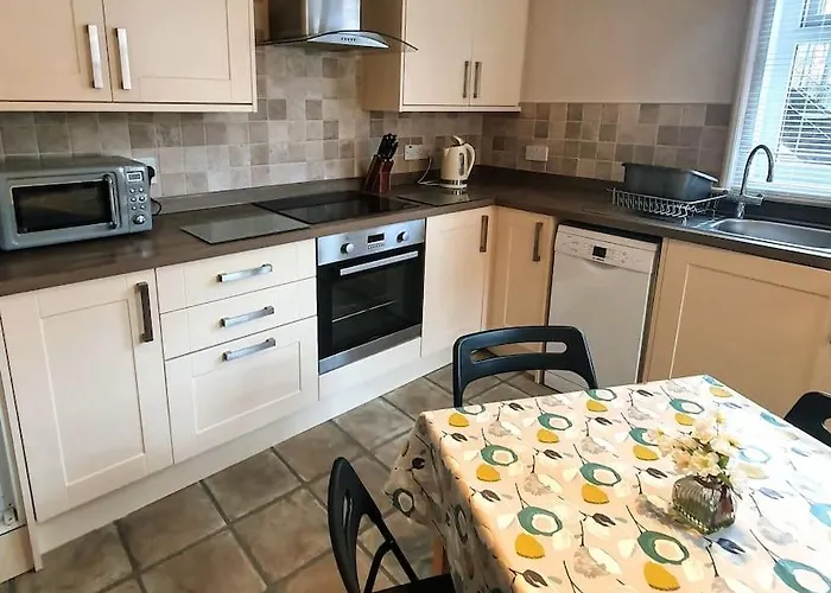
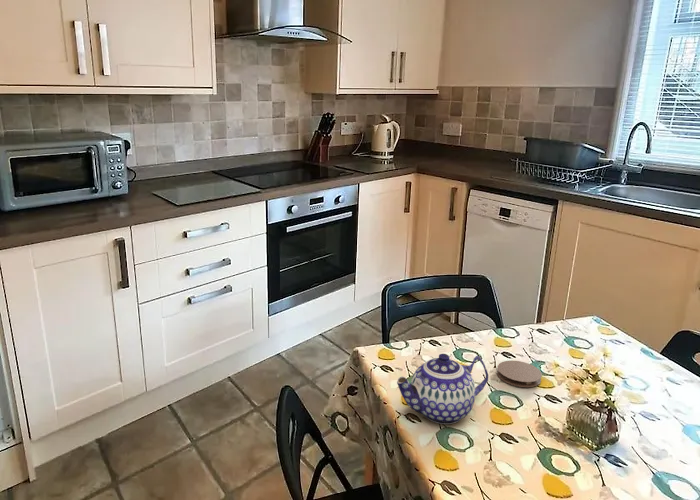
+ coaster (519, 373)
+ teapot (444, 383)
